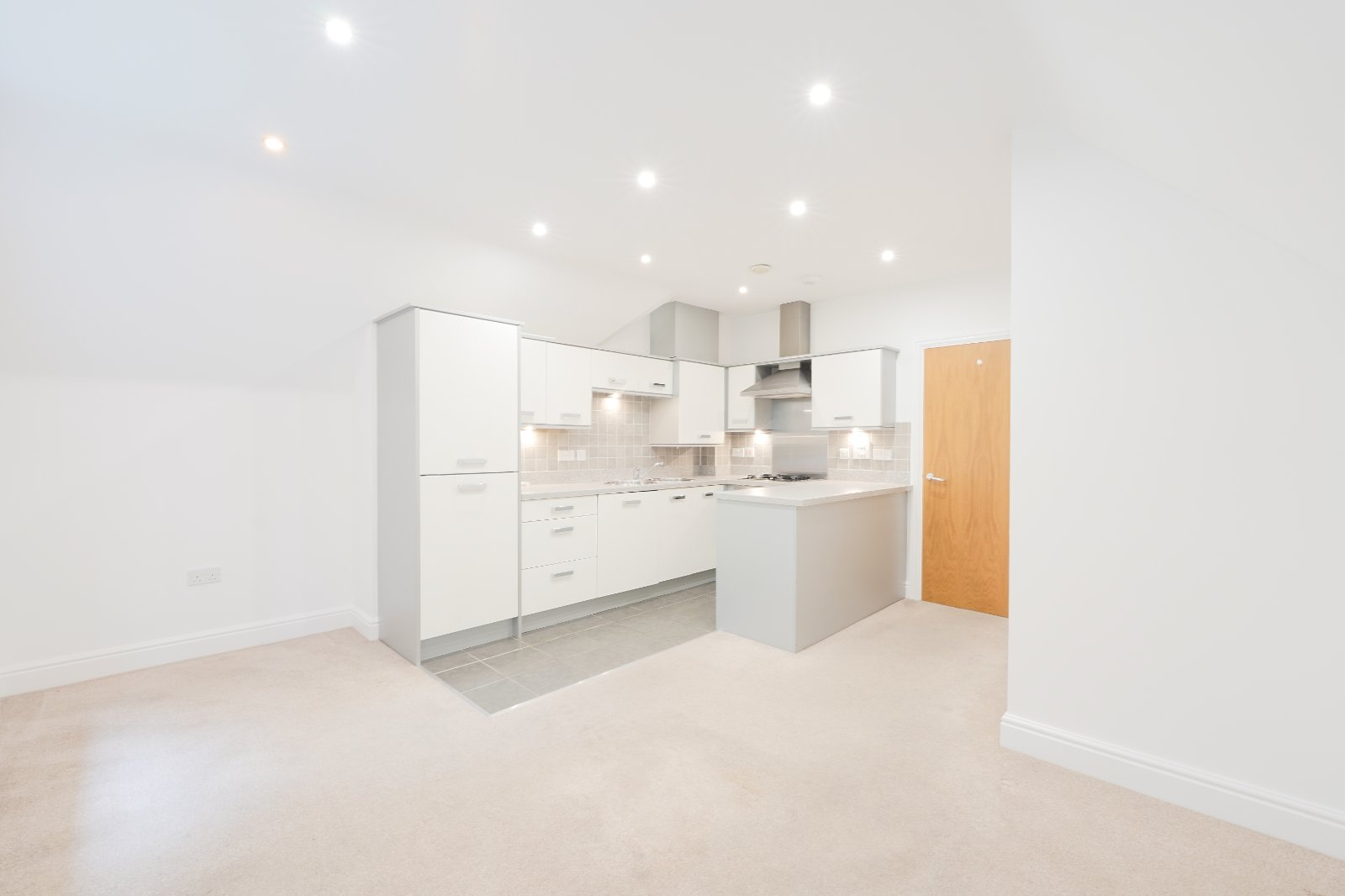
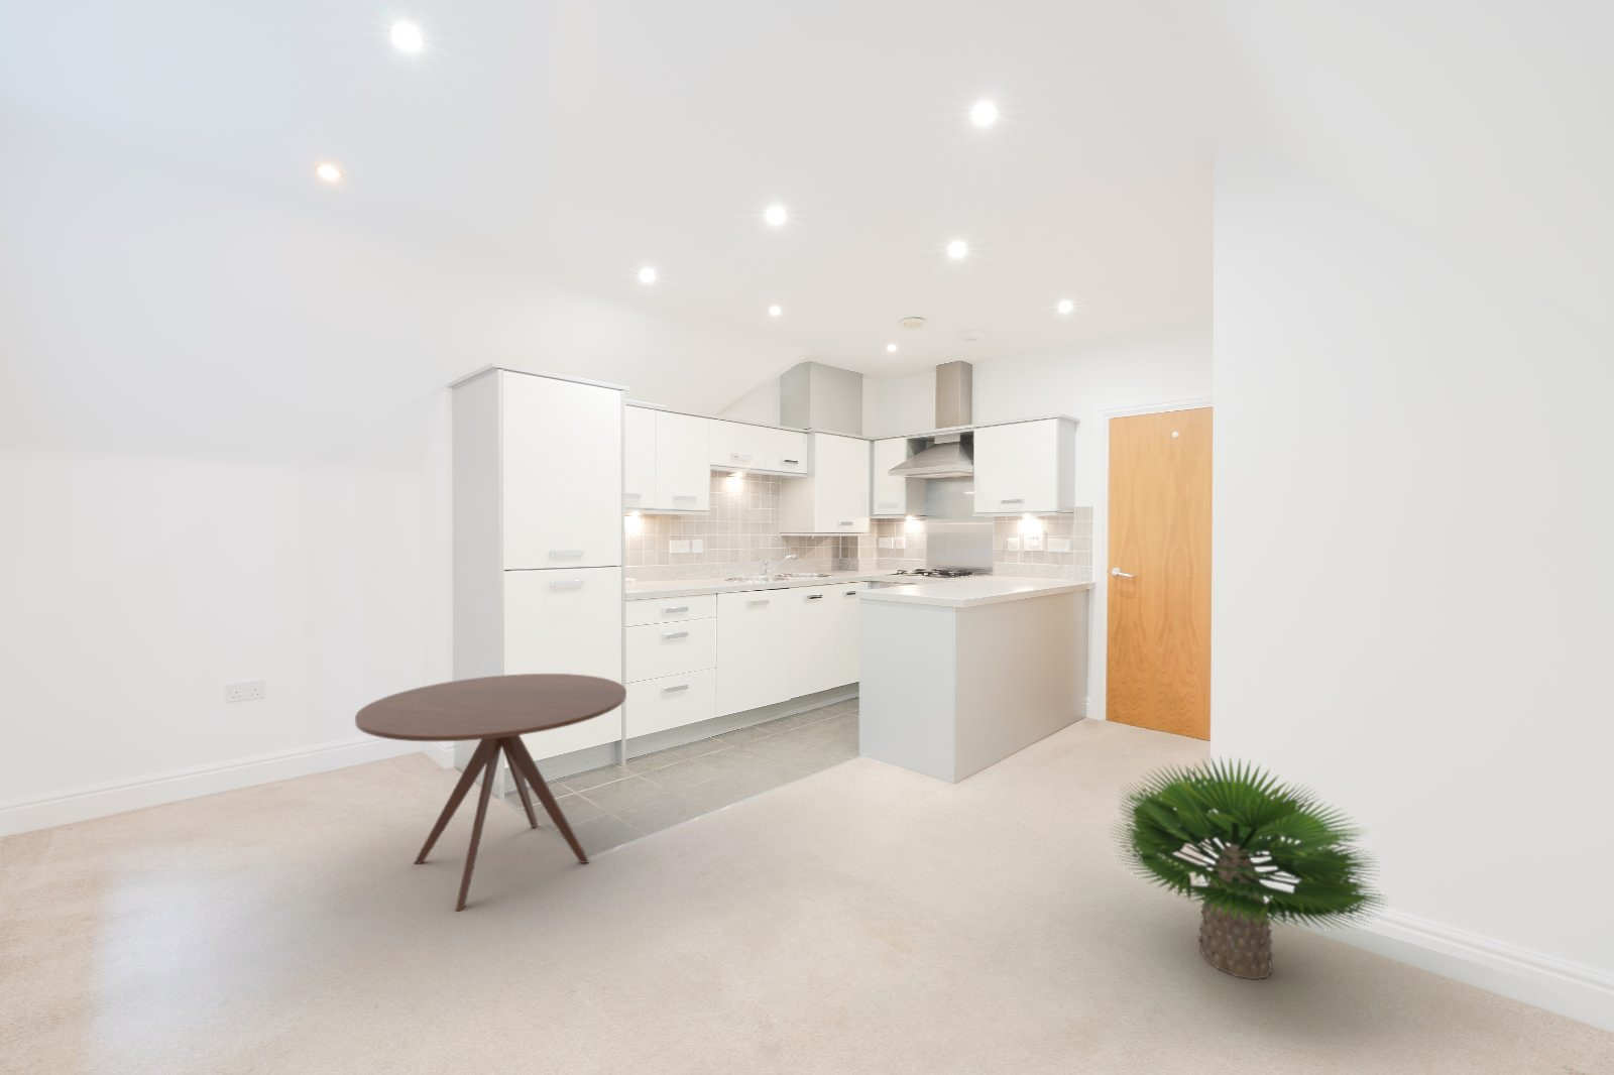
+ potted plant (1234, 859)
+ round table (493, 780)
